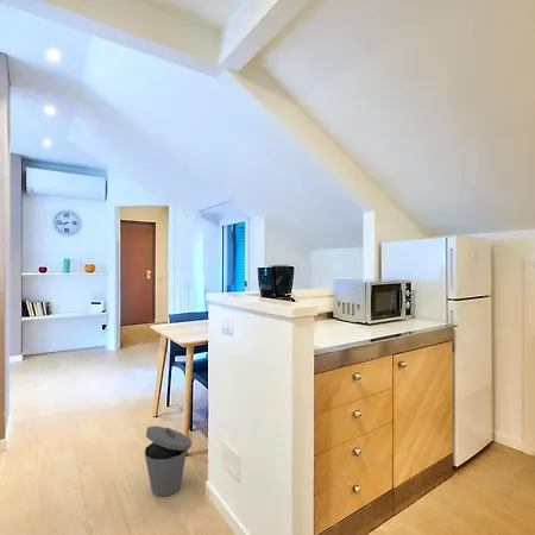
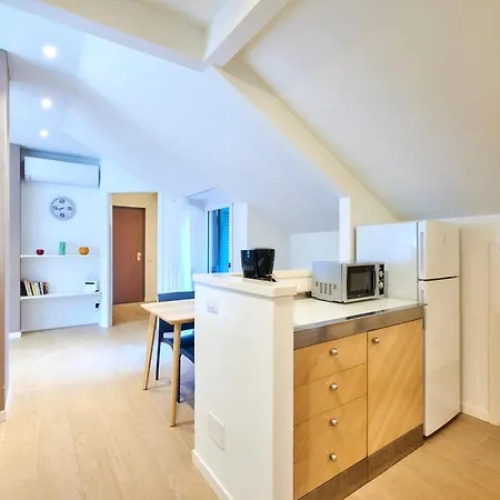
- trash can (168, 457)
